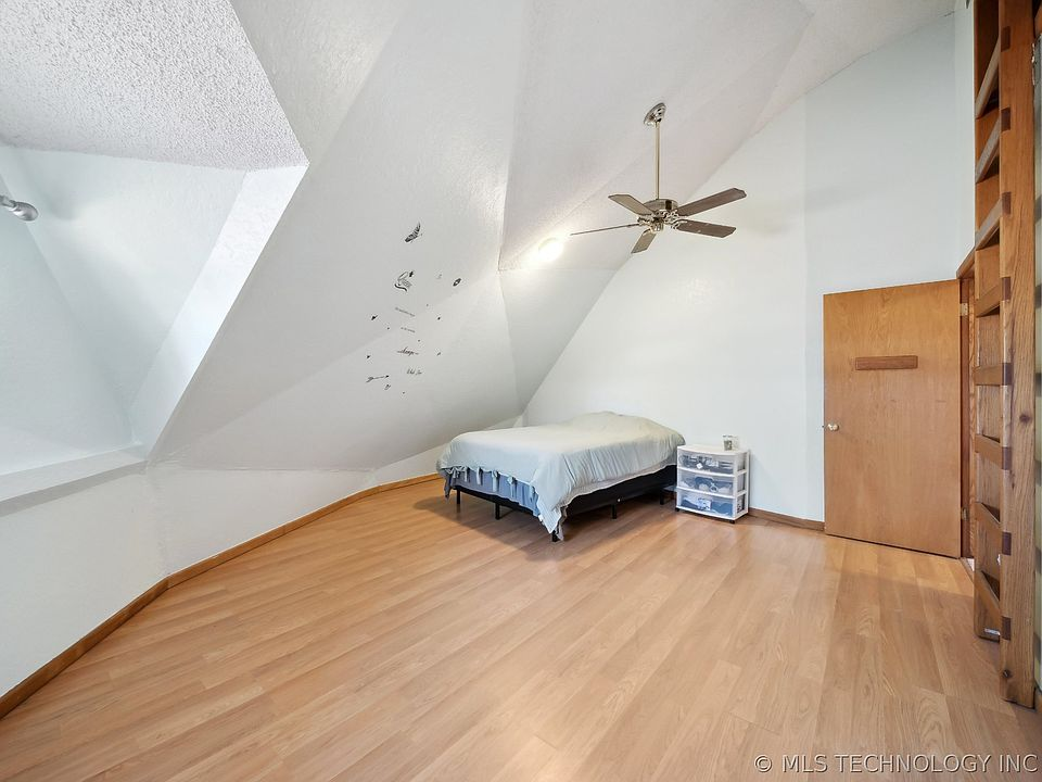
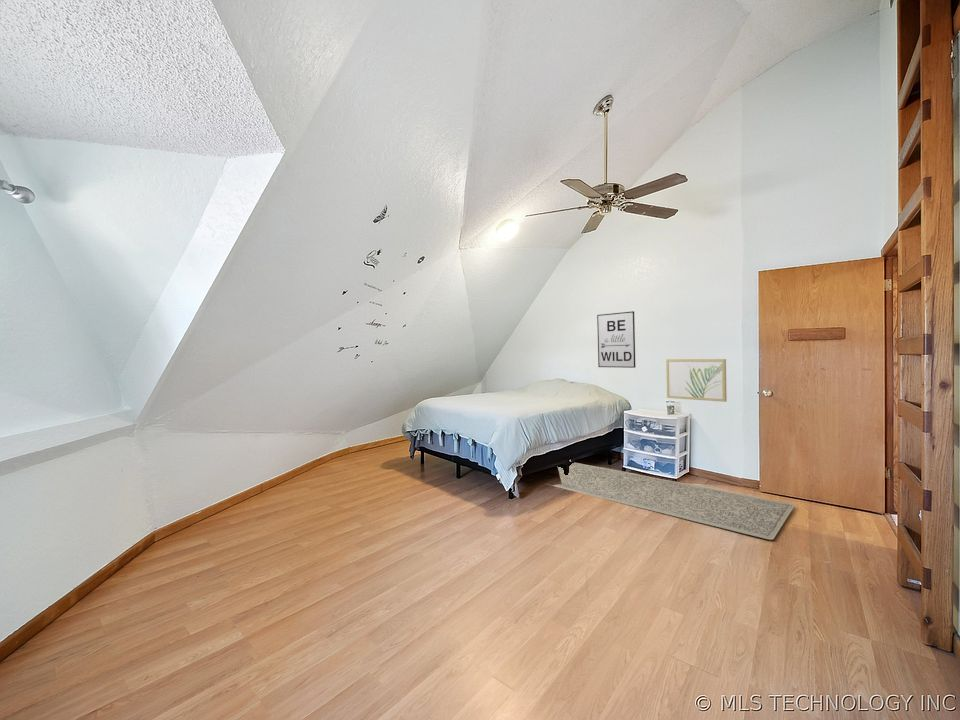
+ wall art (615, 340)
+ wall art (694, 379)
+ rug (619, 485)
